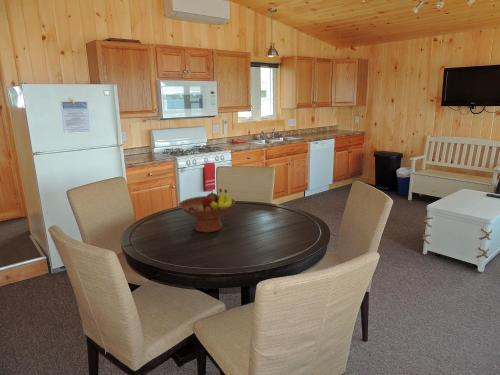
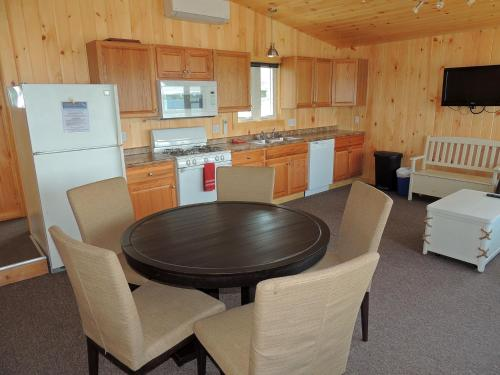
- fruit bowl (207, 210)
